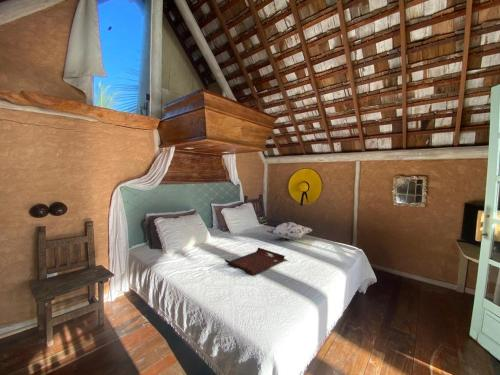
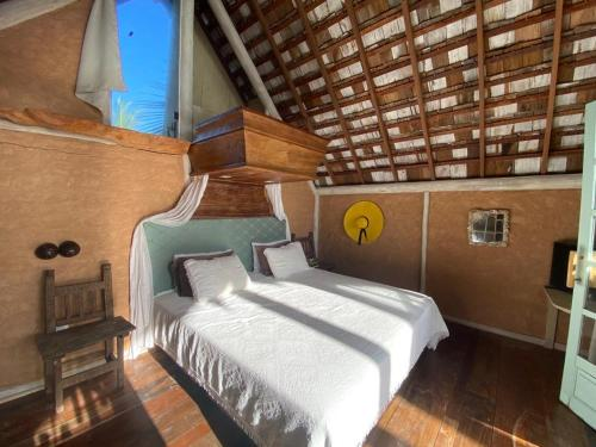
- serving tray (255, 259)
- decorative pillow (289, 230)
